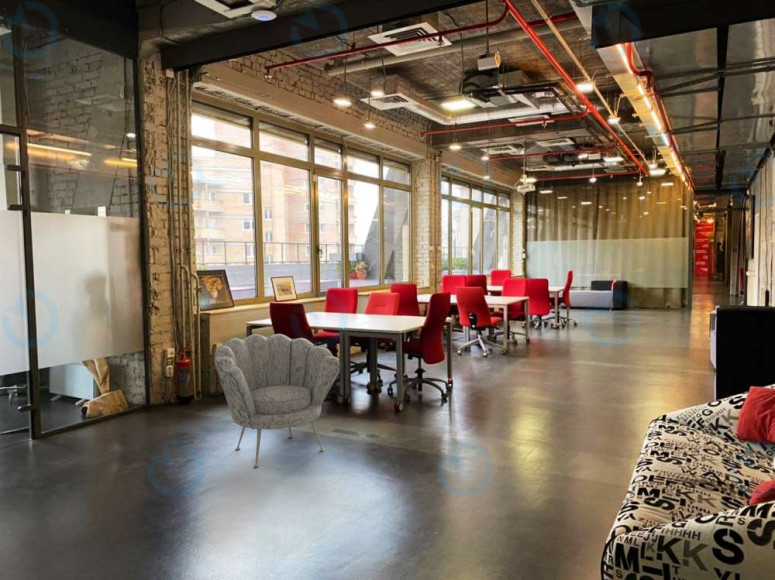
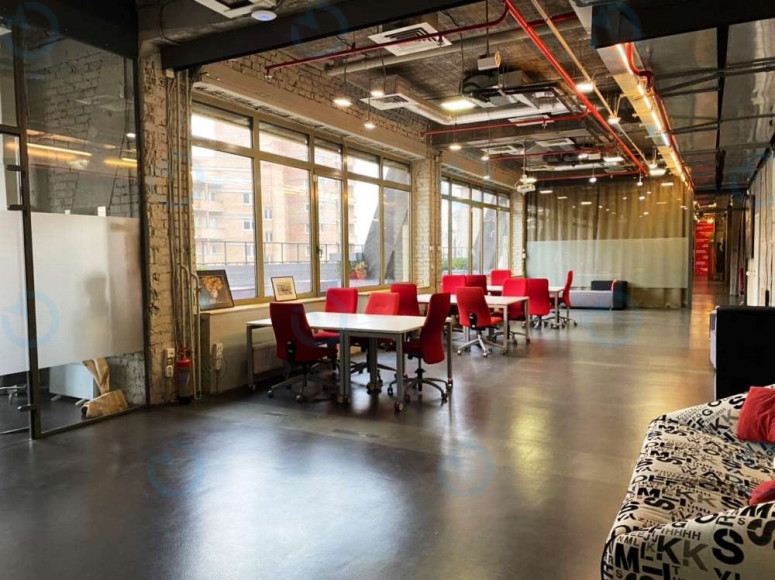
- armchair (274, 394)
